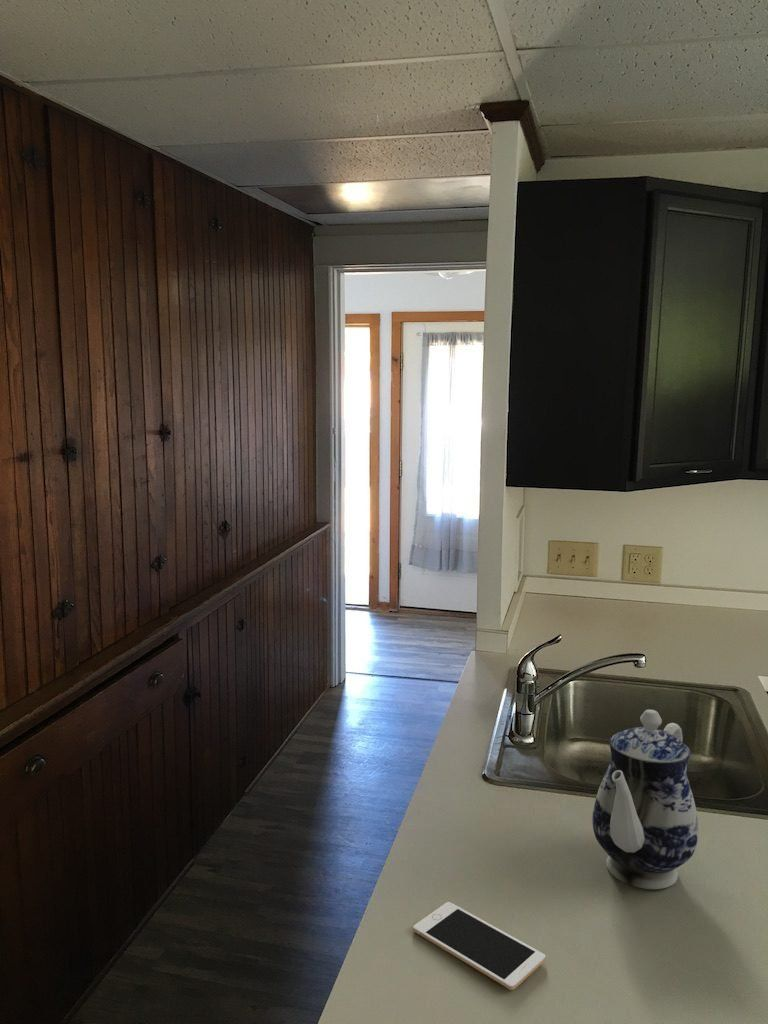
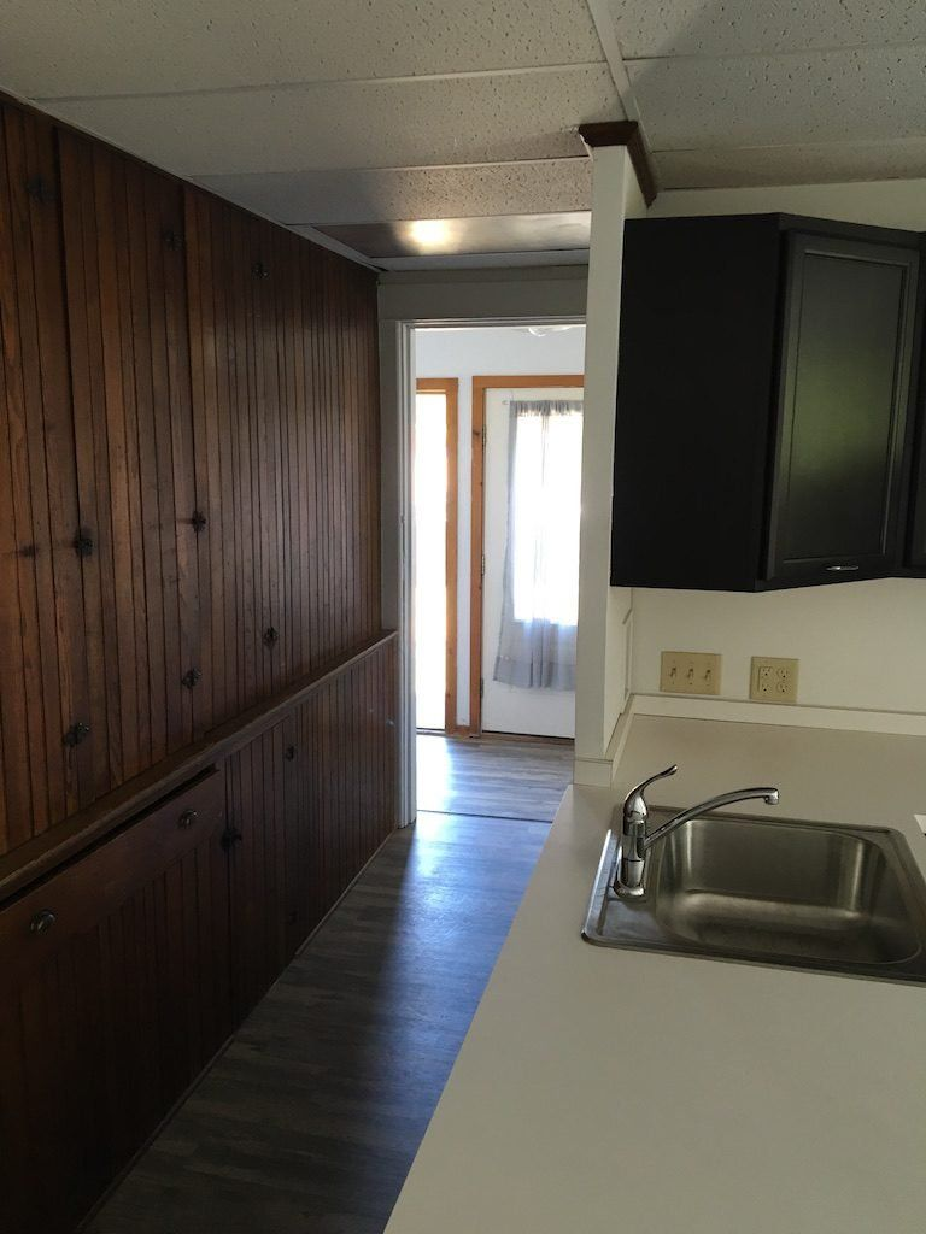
- teapot (646, 791)
- cell phone (477, 942)
